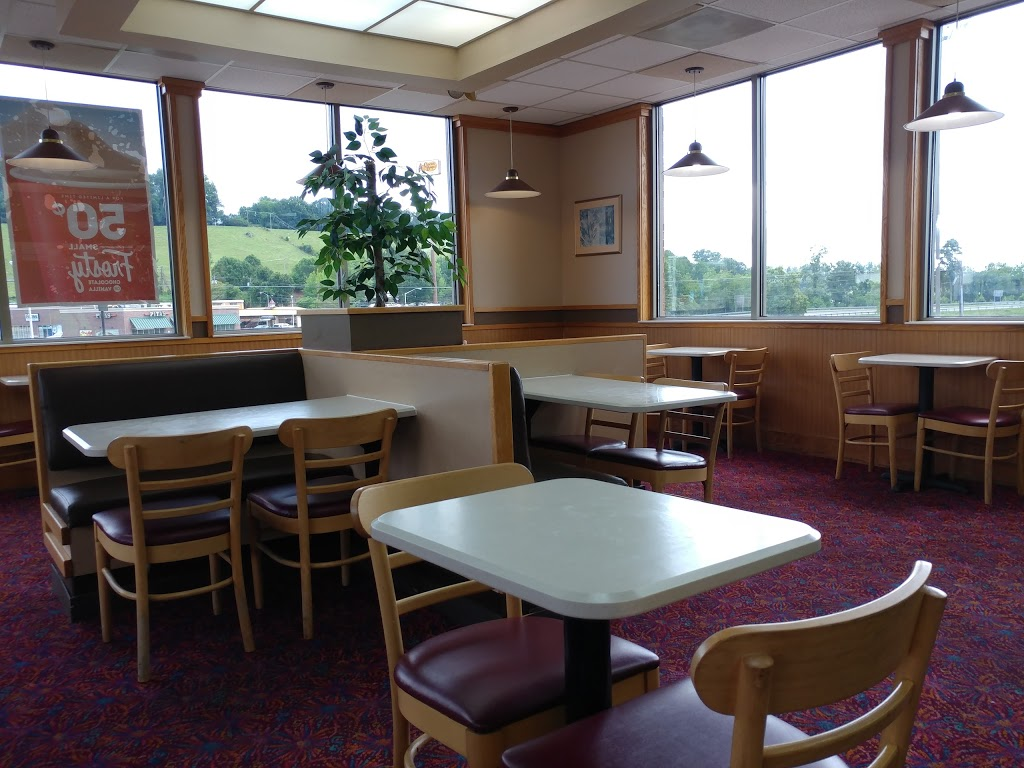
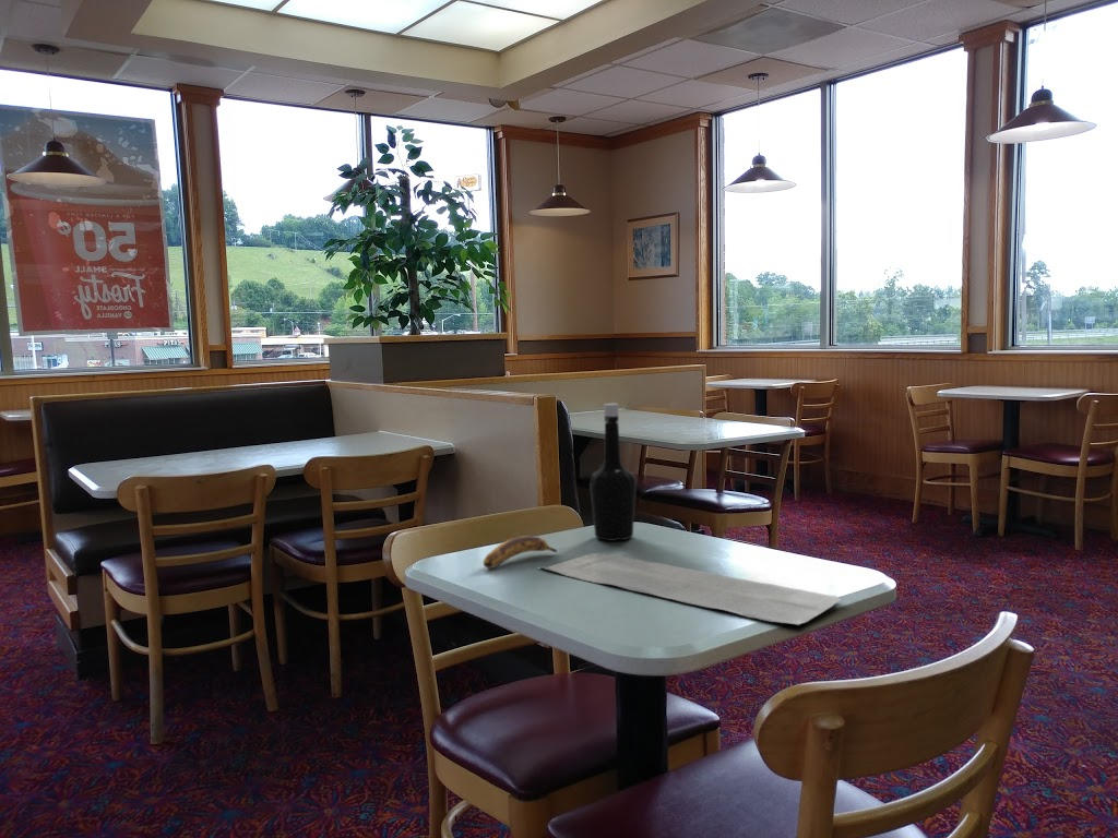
+ banana (515, 550)
+ bath mat (680, 583)
+ bottle (612, 470)
